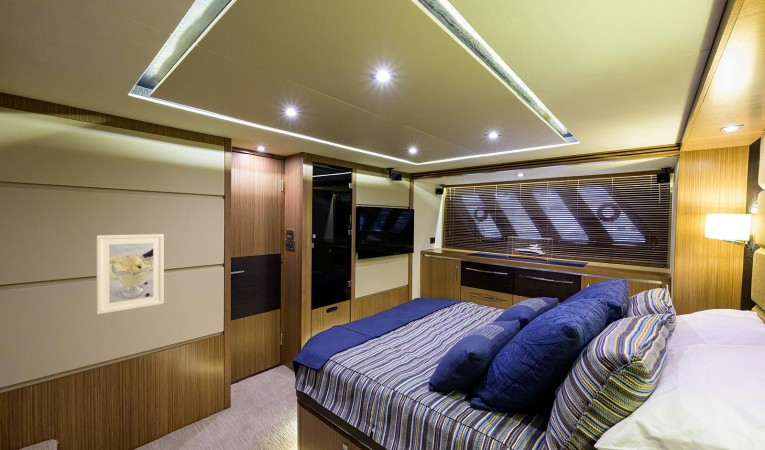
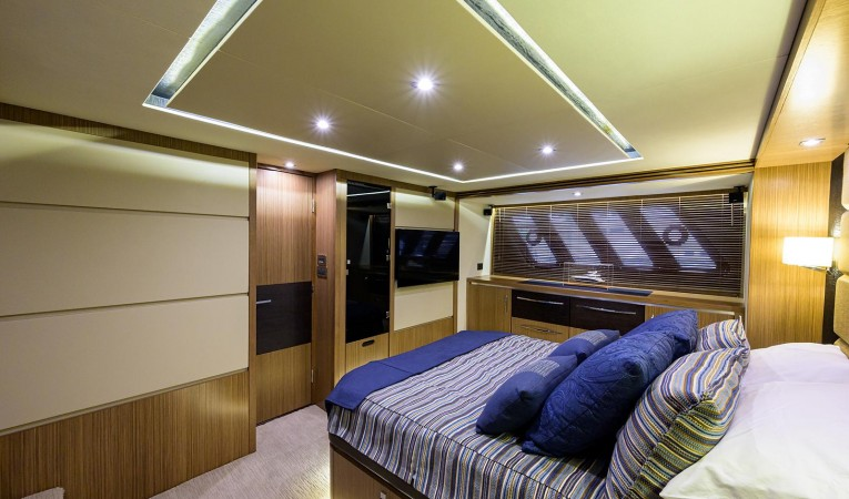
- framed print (132, 271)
